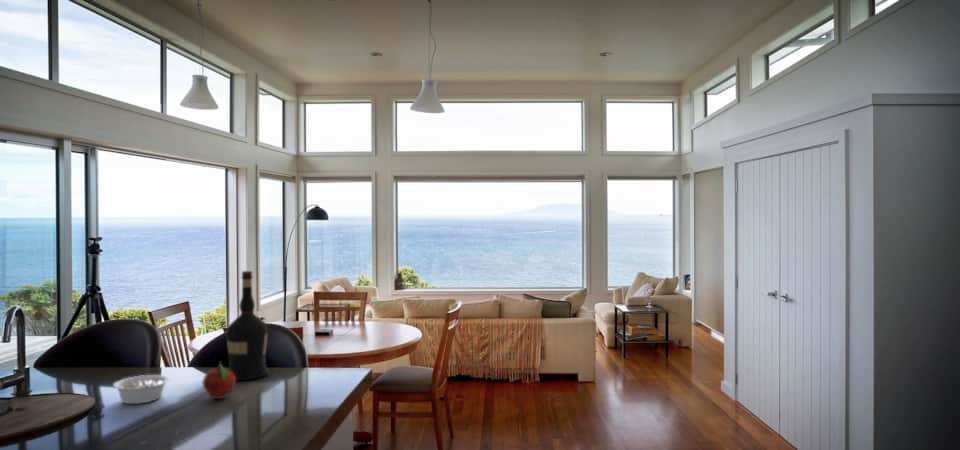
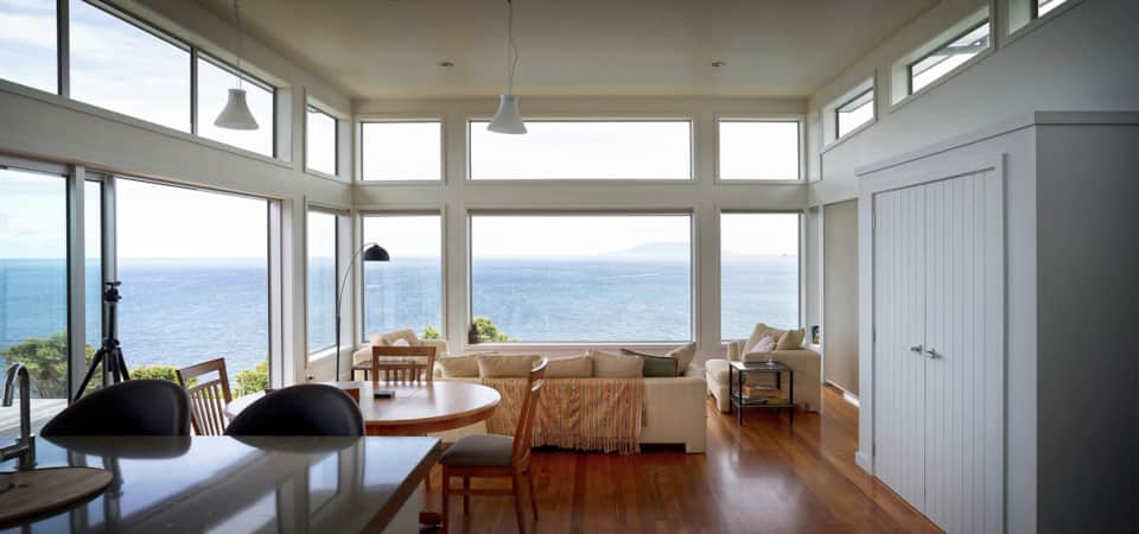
- liquor (247, 323)
- legume (143, 388)
- fruit (219, 380)
